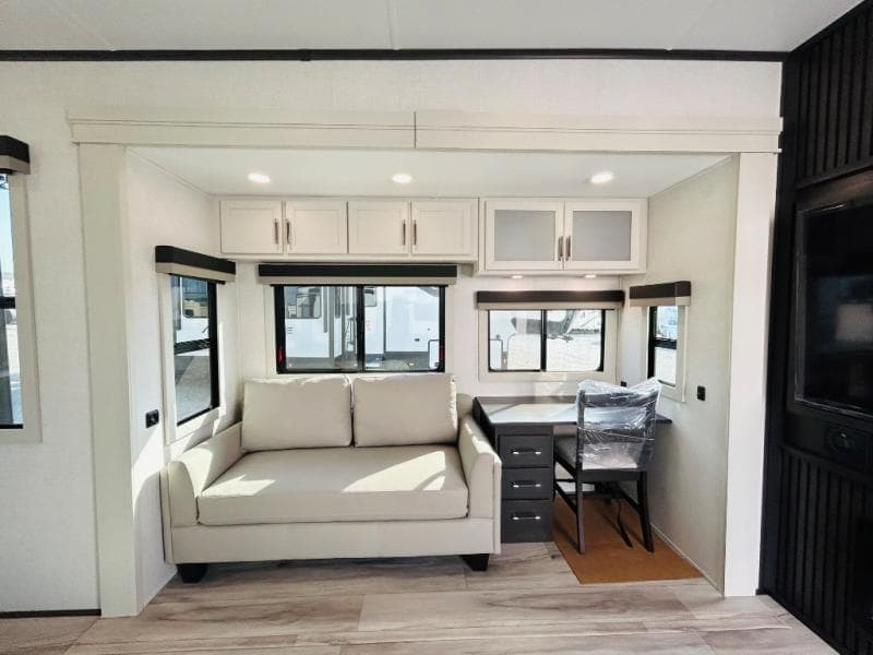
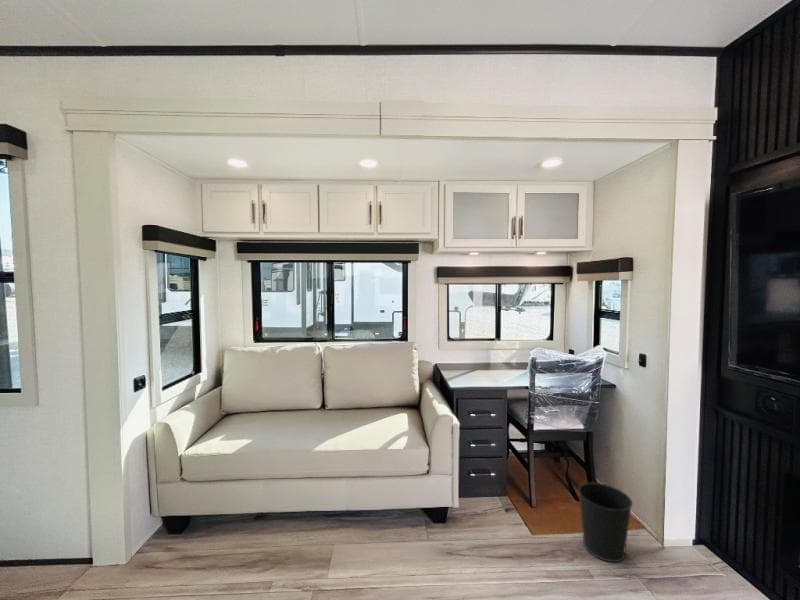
+ wastebasket (604, 521)
